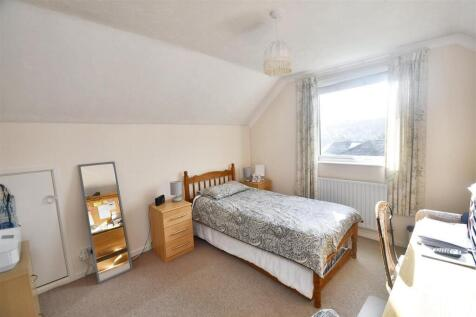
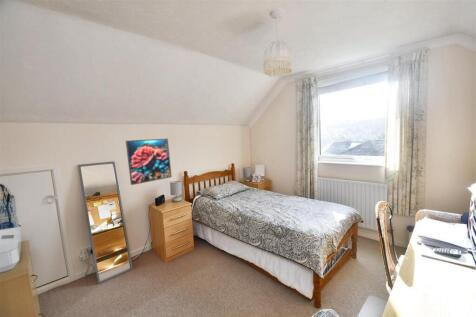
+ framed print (150, 160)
